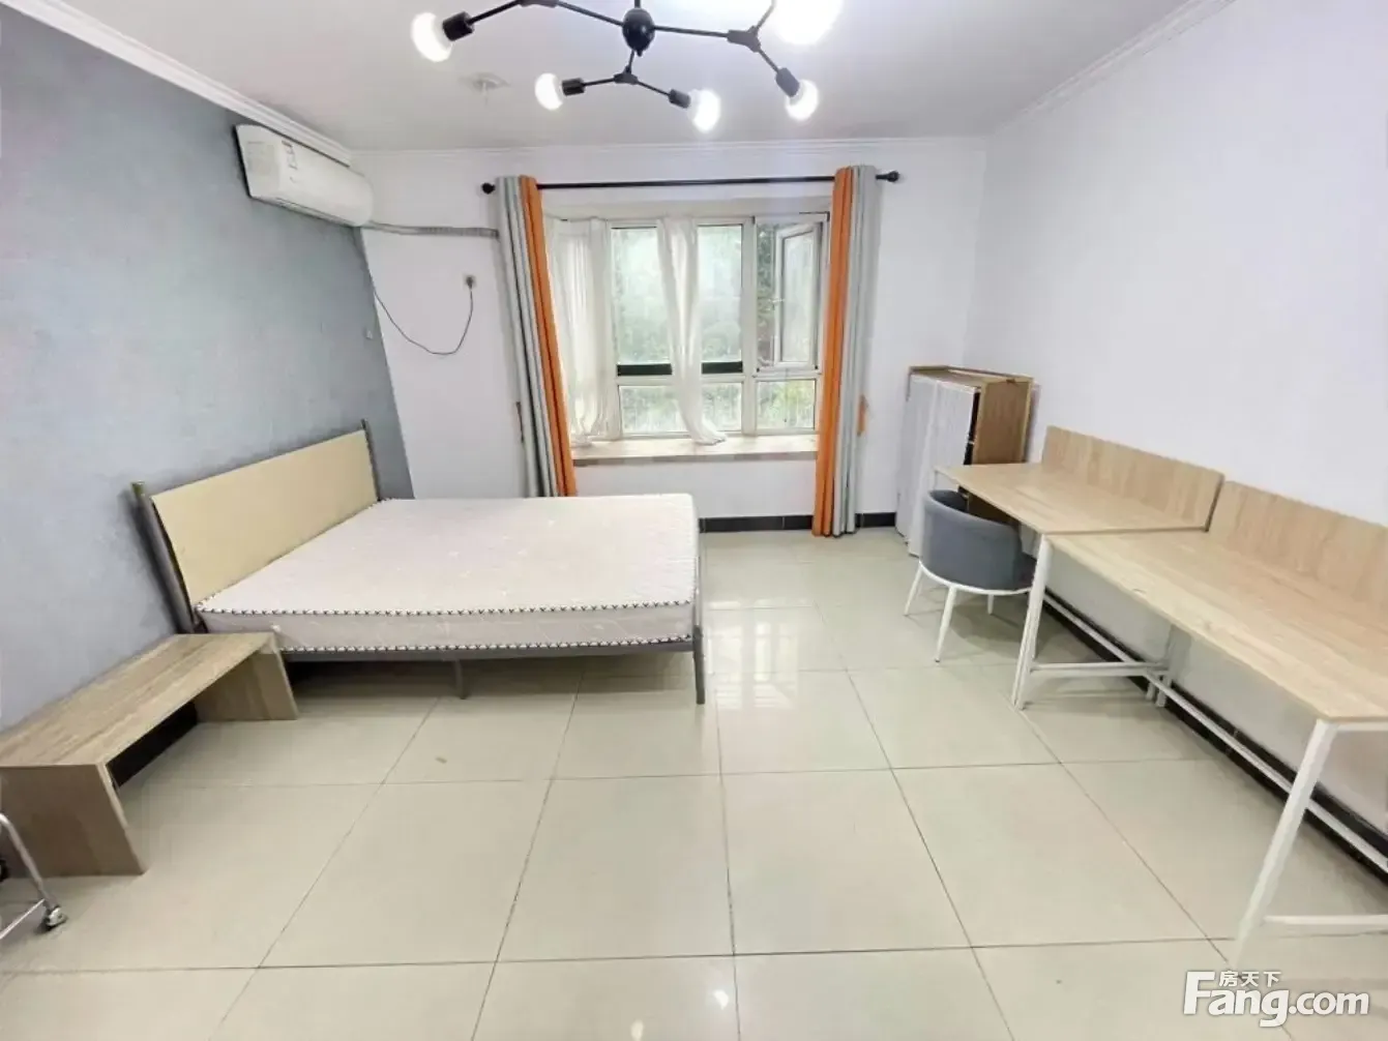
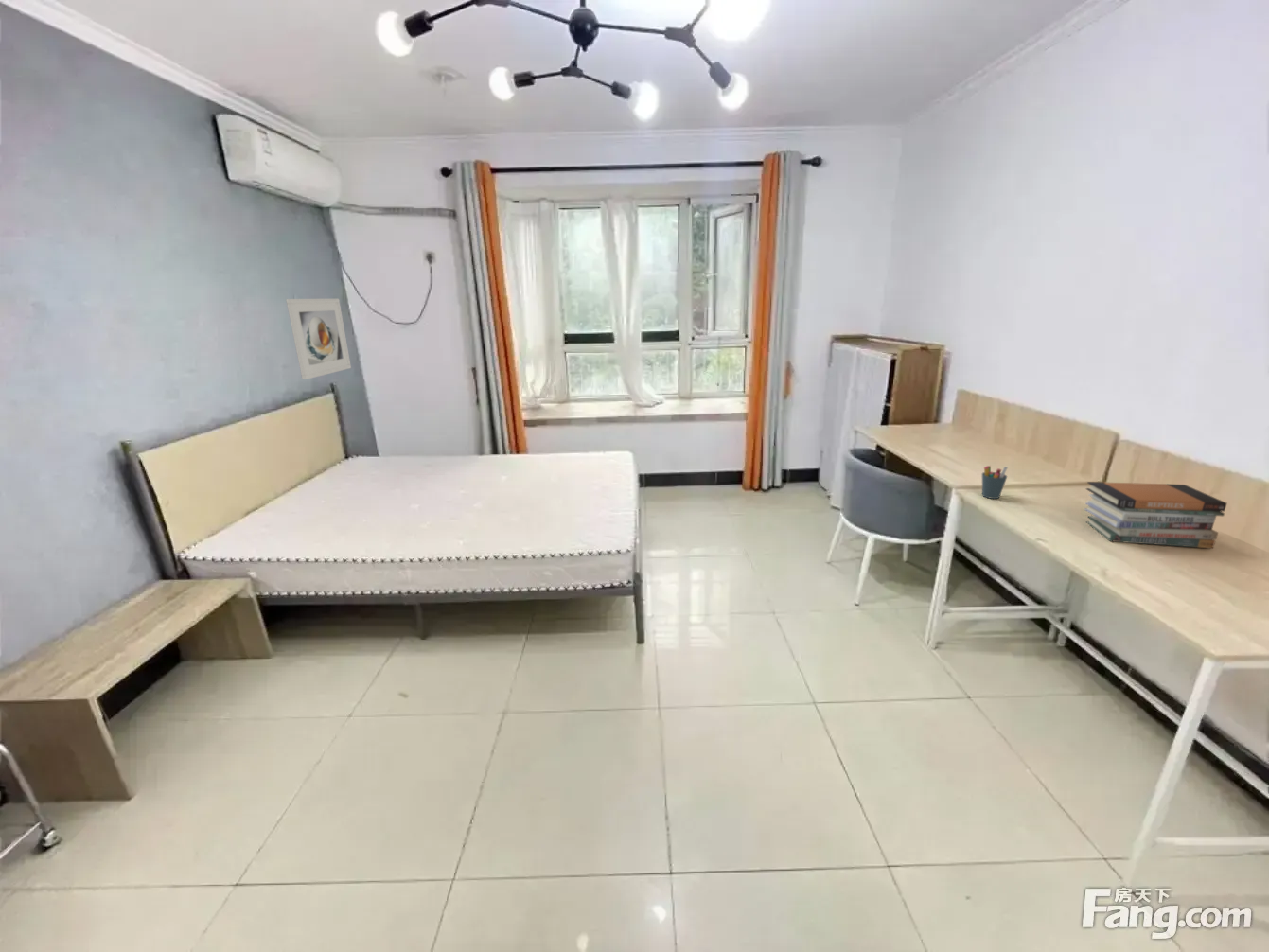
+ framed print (321, 336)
+ pen holder (993, 480)
+ book stack (1148, 513)
